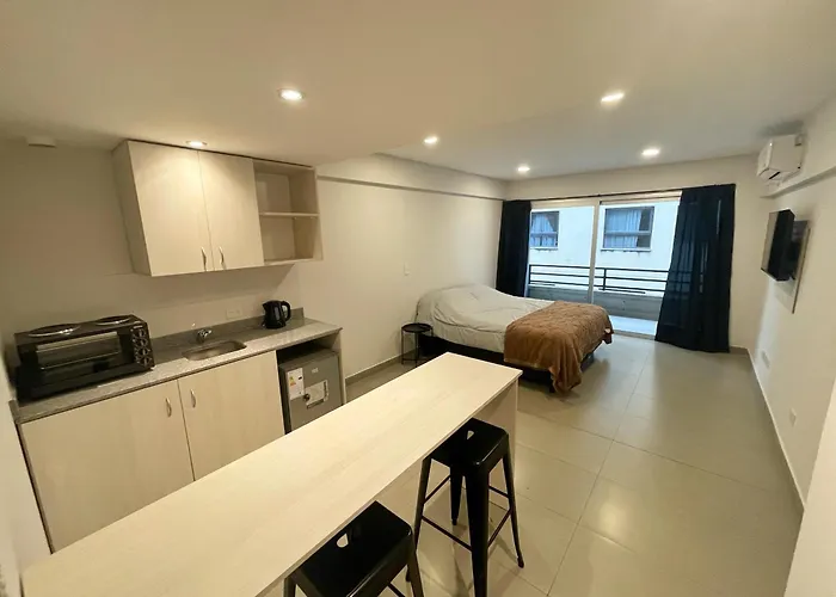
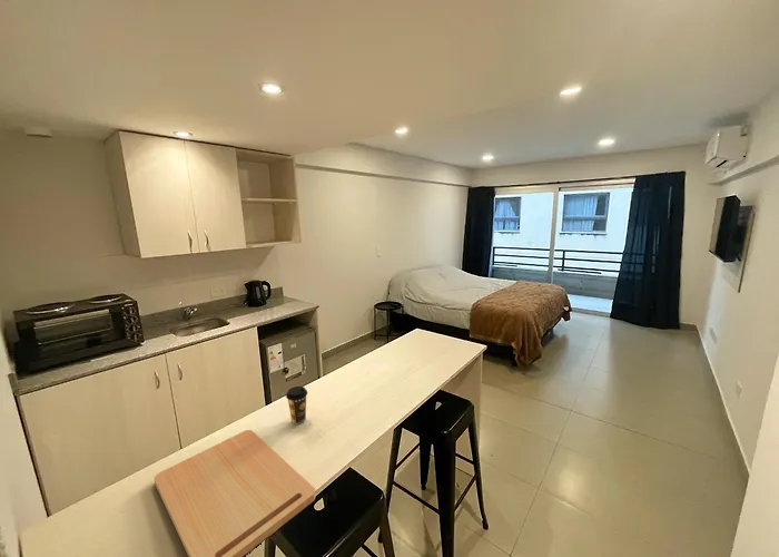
+ coffee cup (297, 404)
+ cutting board (233, 486)
